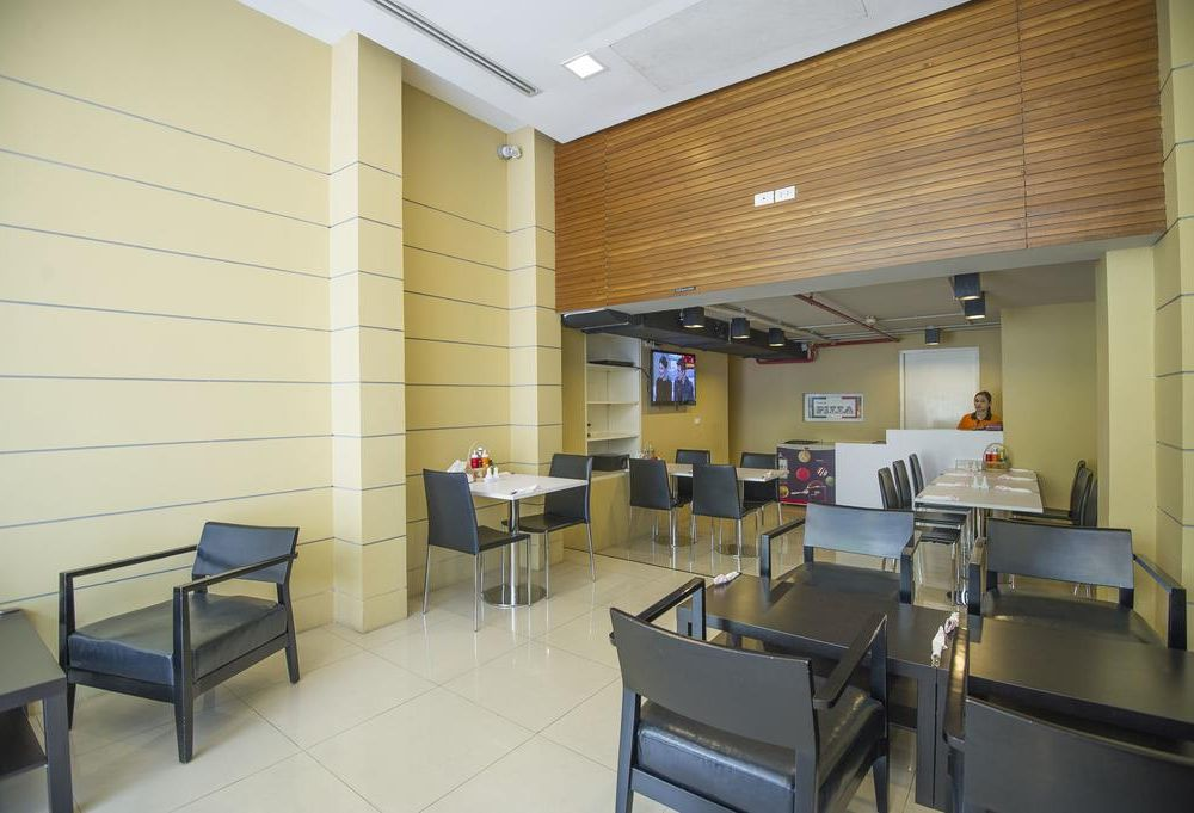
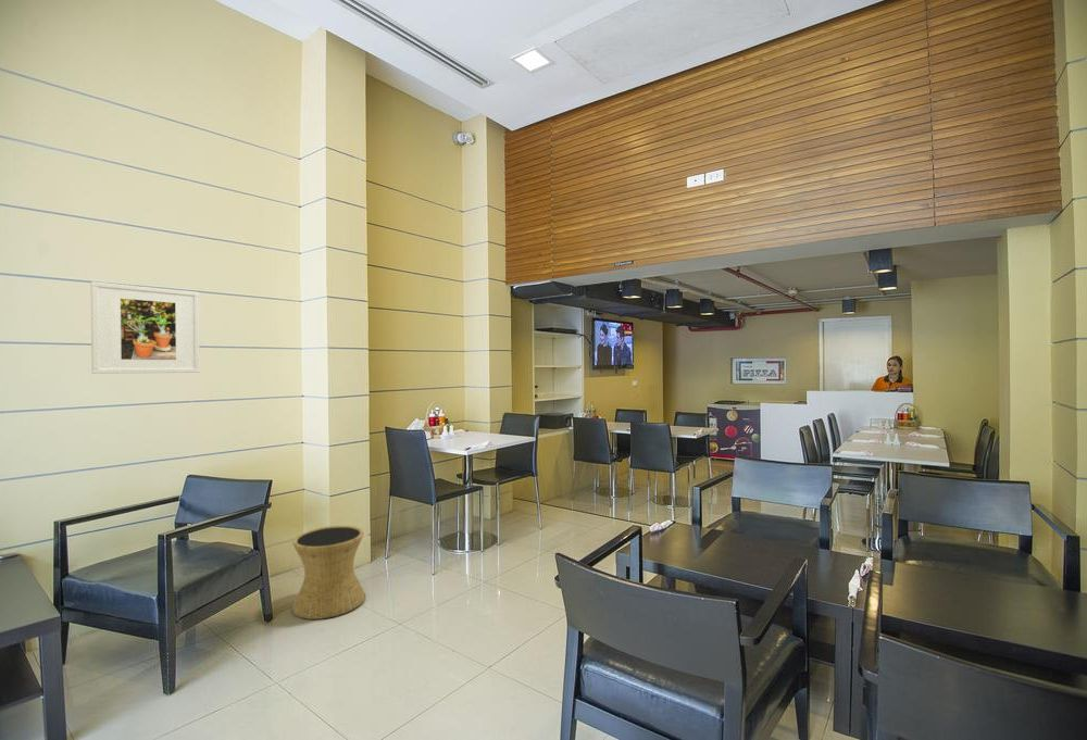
+ side table (329, 568)
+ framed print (149, 329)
